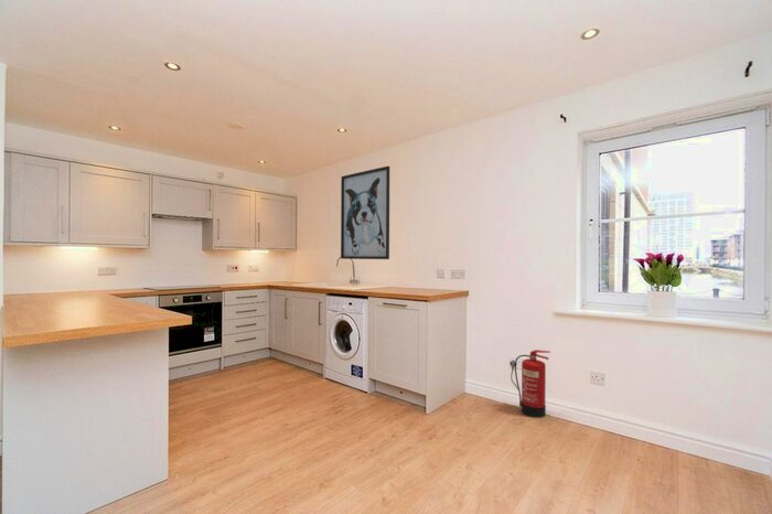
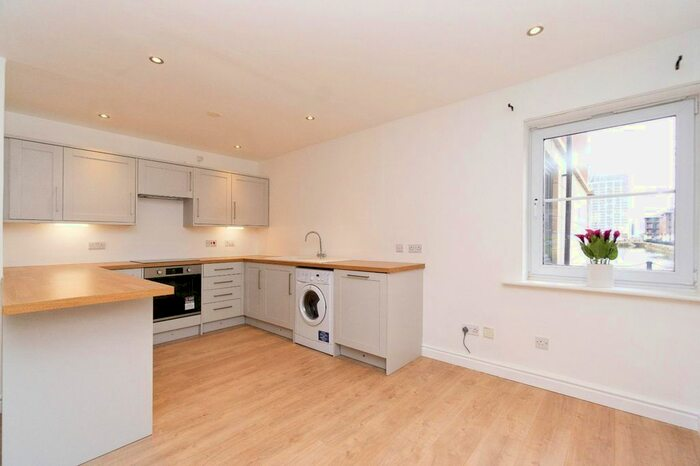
- wall art (363, 215)
- fire extinguisher (532, 379)
